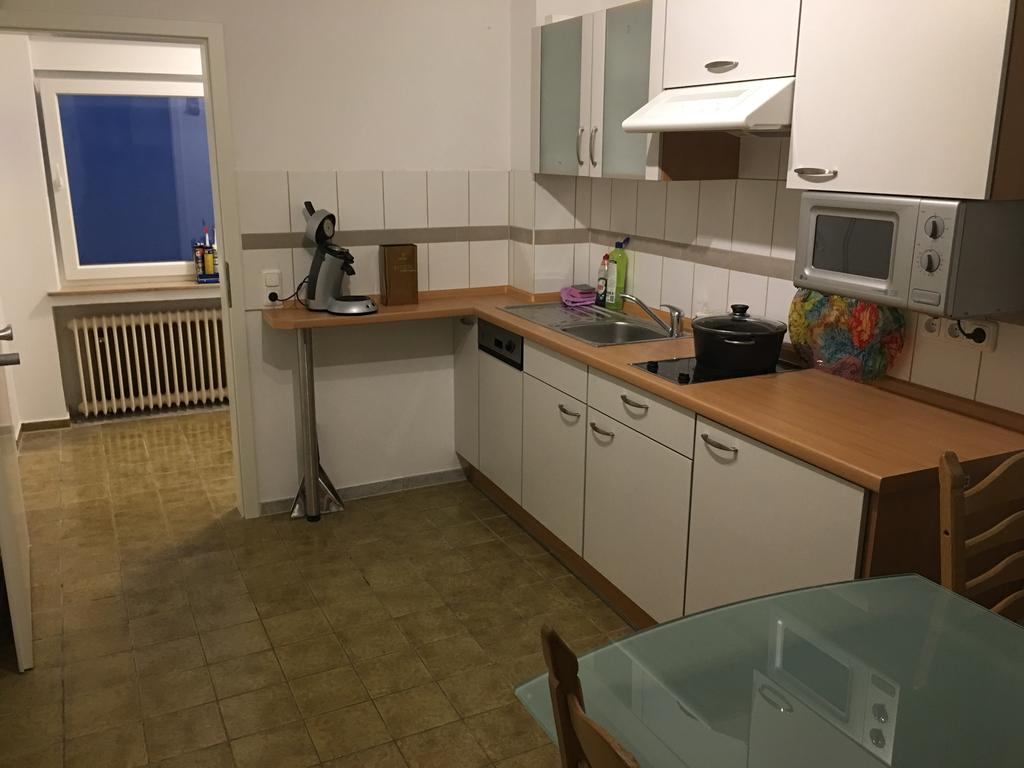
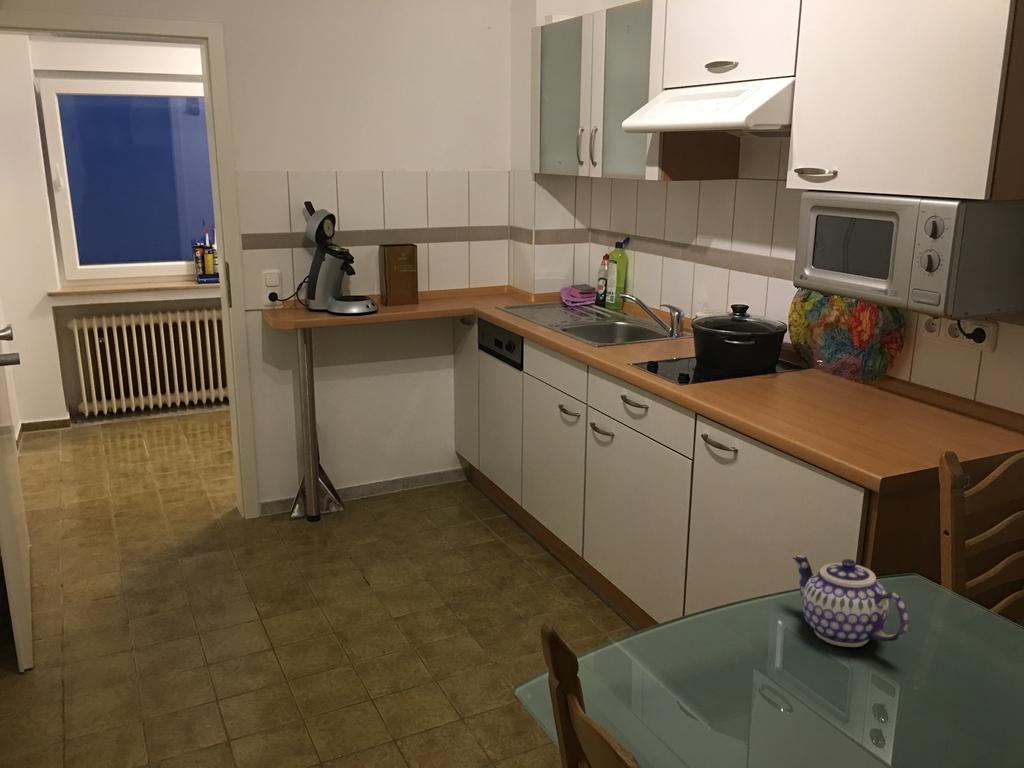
+ teapot (845, 597)
